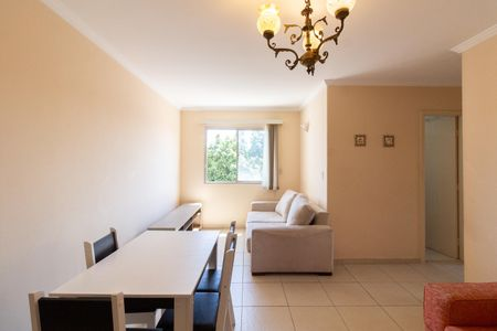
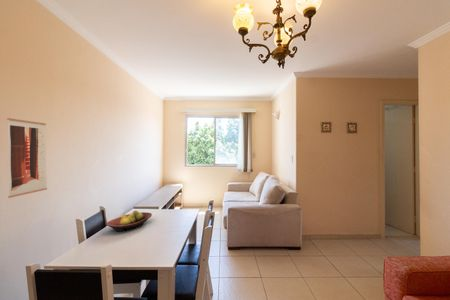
+ wall art (28, 157)
+ fruit bowl (130, 219)
